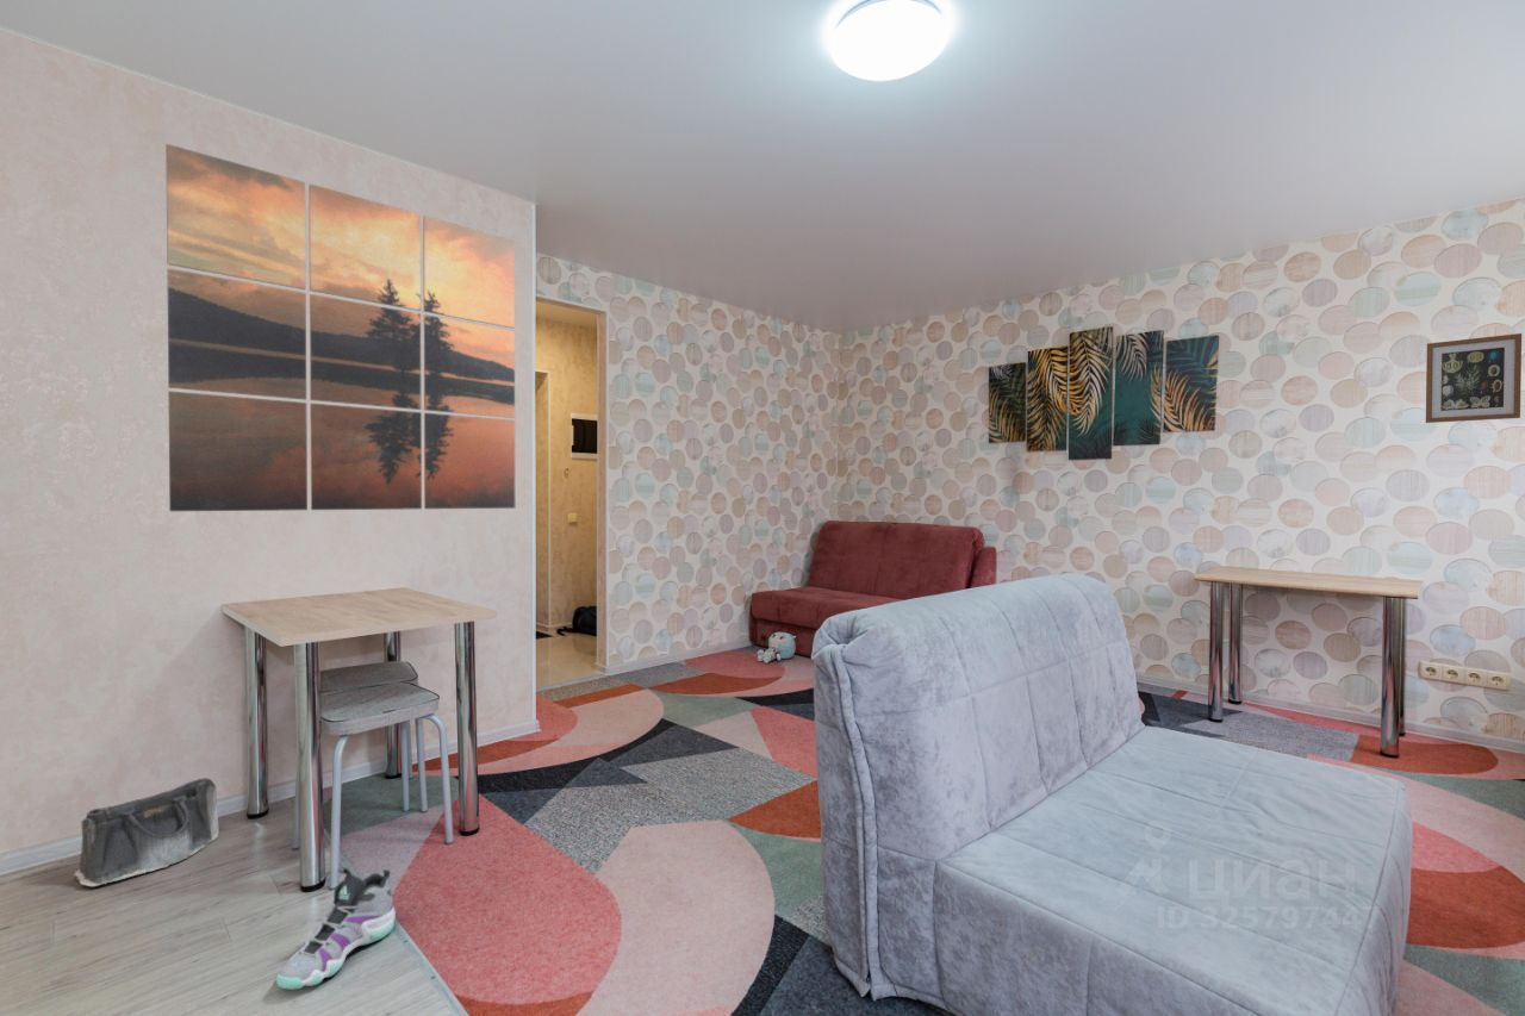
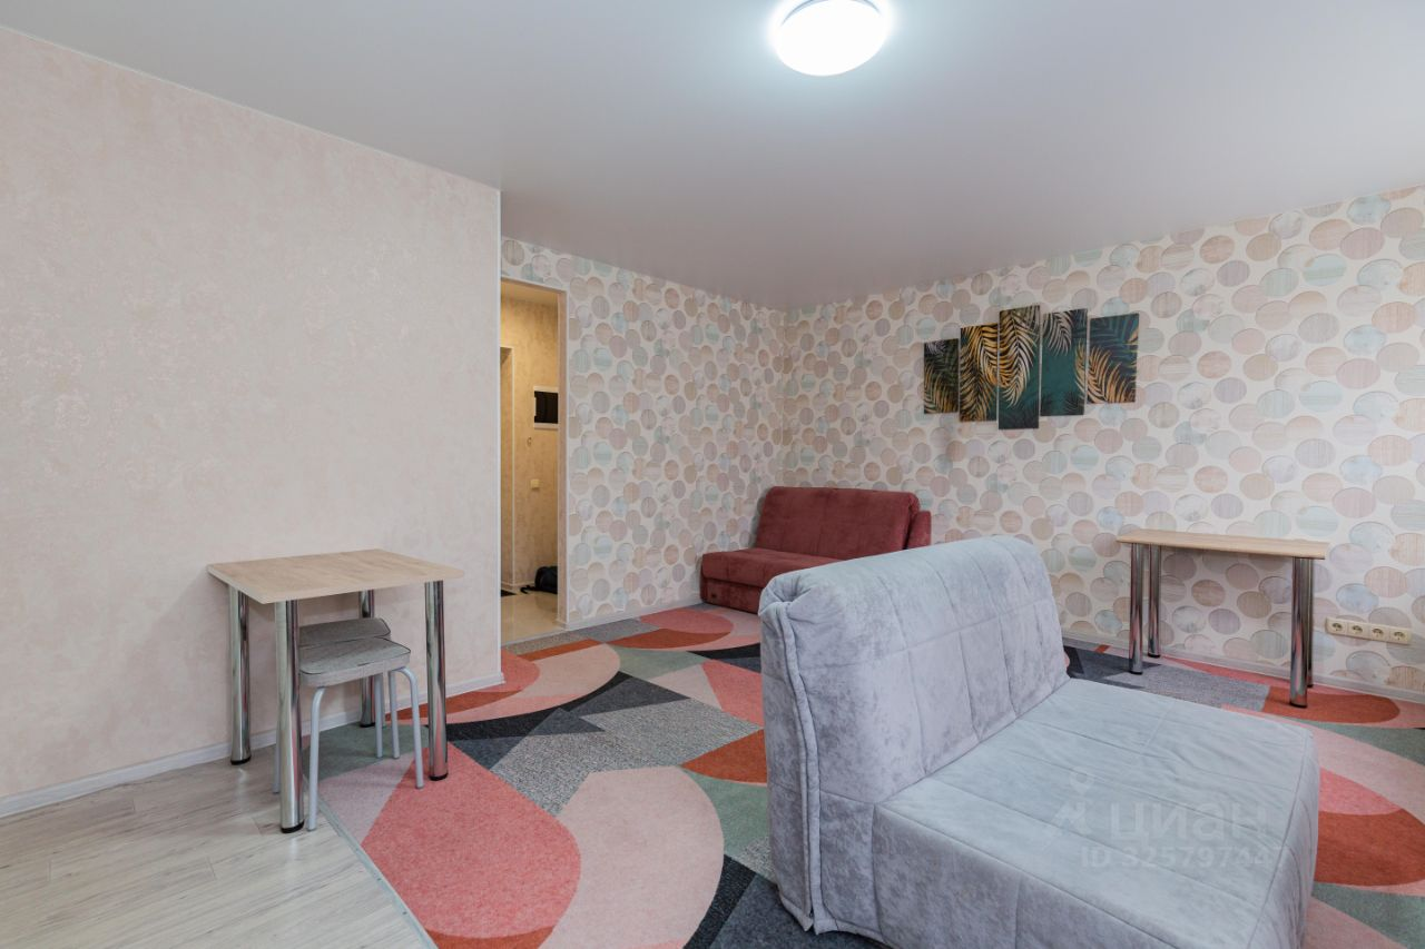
- wall art (368, 355)
- plush toy (776, 646)
- saddlebag (150, 824)
- wall art (1471, 379)
- sneaker (337, 914)
